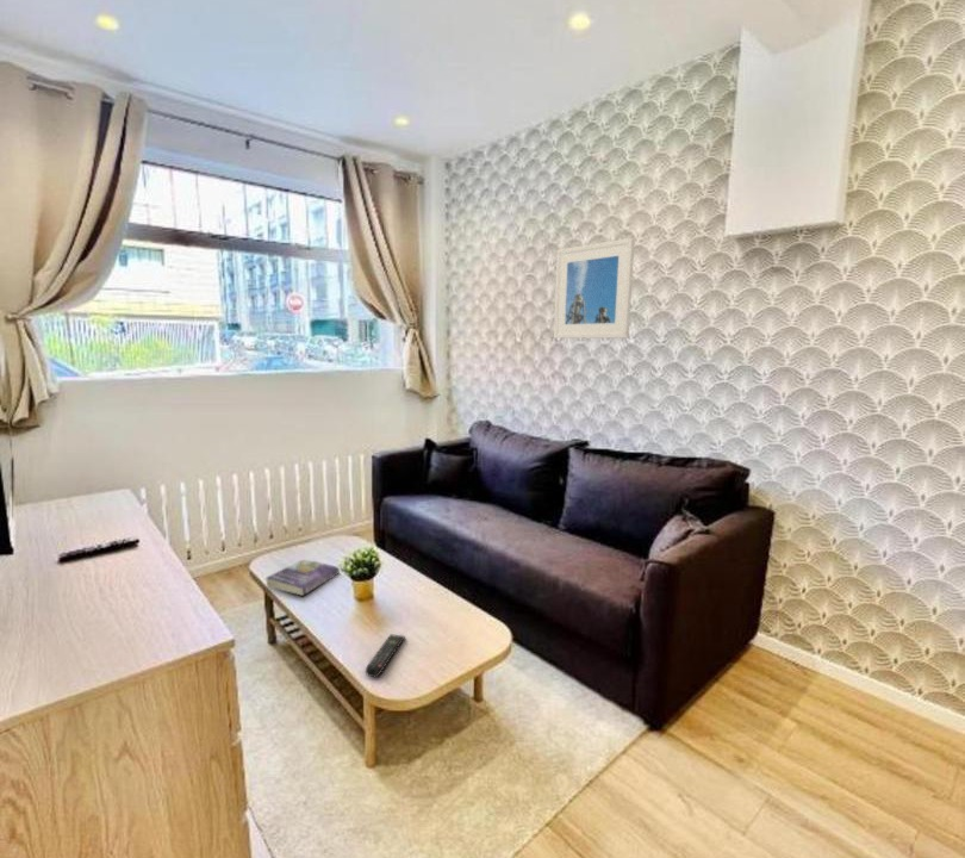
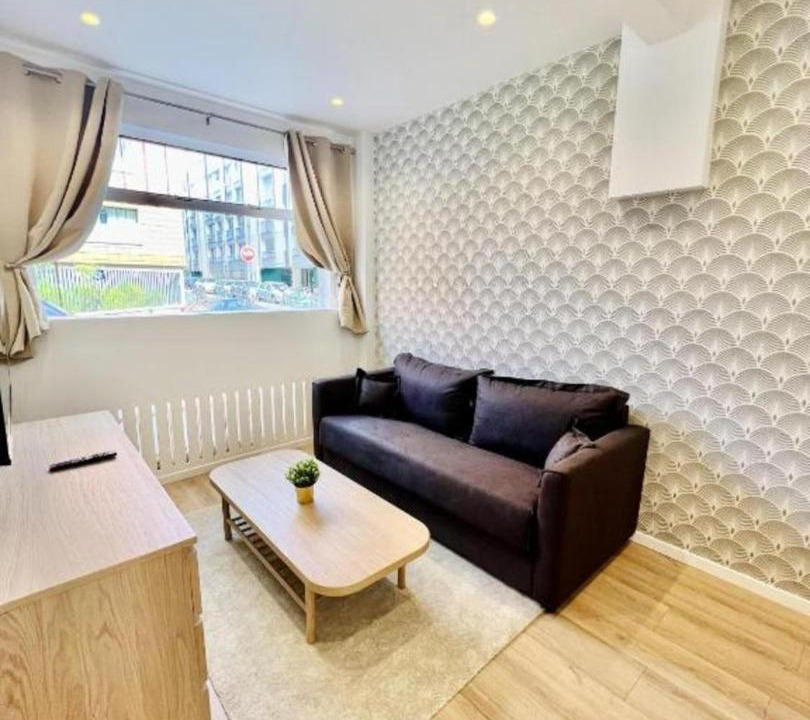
- remote control (386, 653)
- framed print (591, 291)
- book (304, 574)
